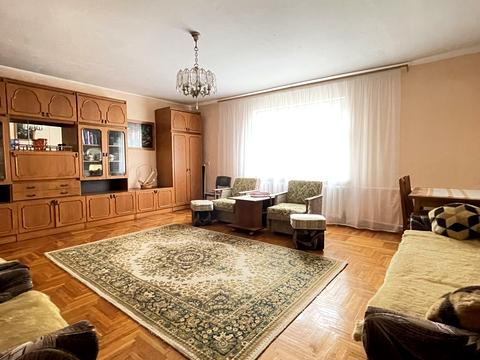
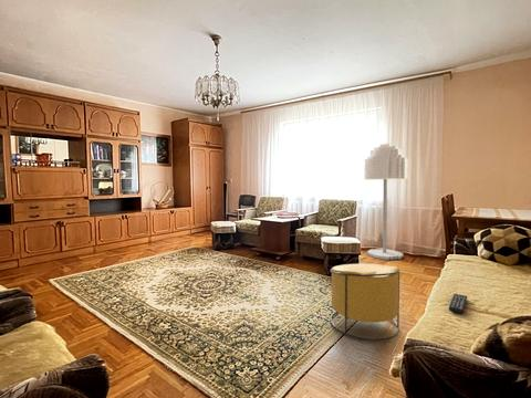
+ remote control (458, 303)
+ floor lamp (385, 200)
+ ottoman (363, 294)
